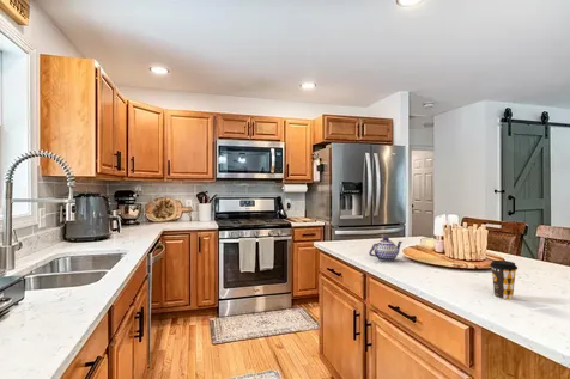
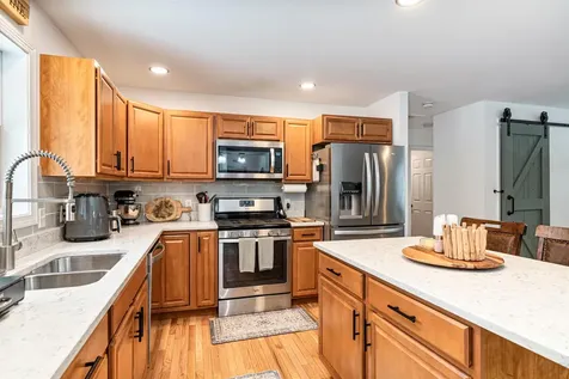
- teapot (386, 247)
- coffee cup (503, 279)
